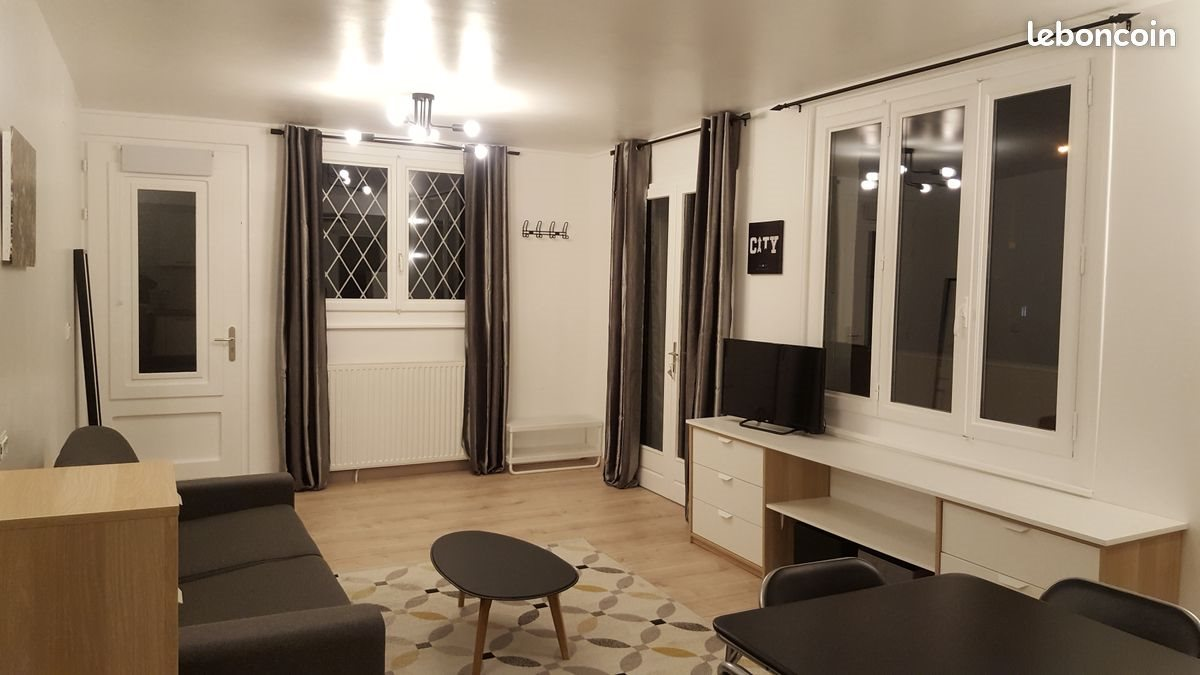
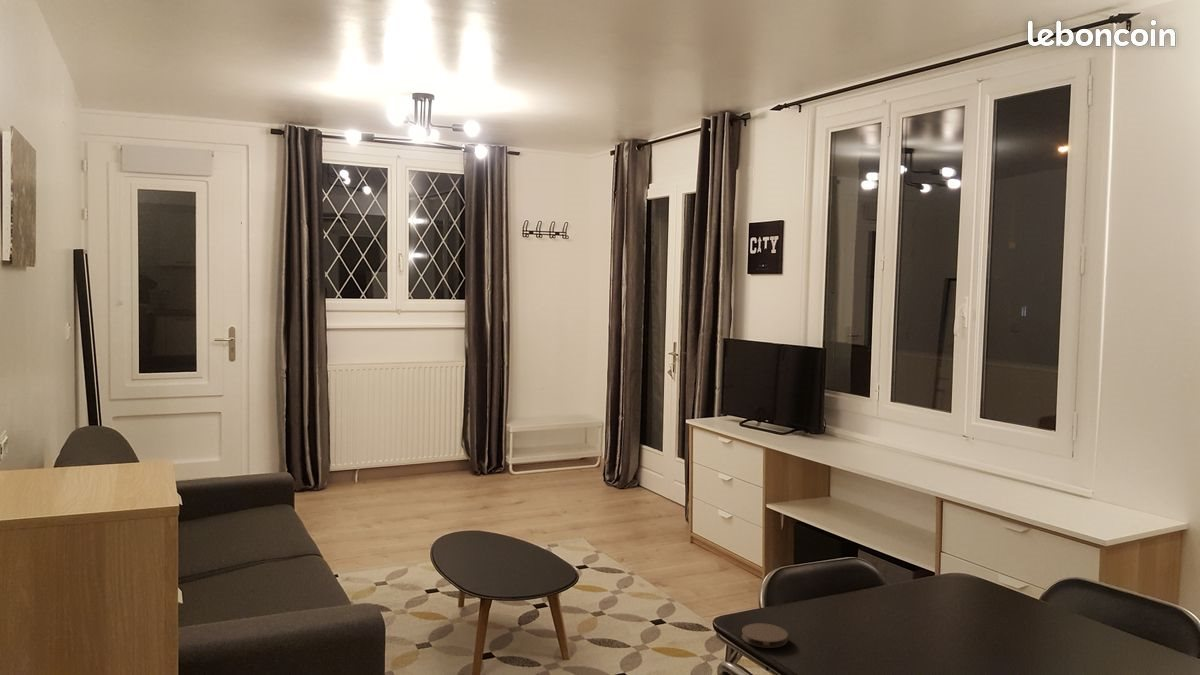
+ coaster (764, 635)
